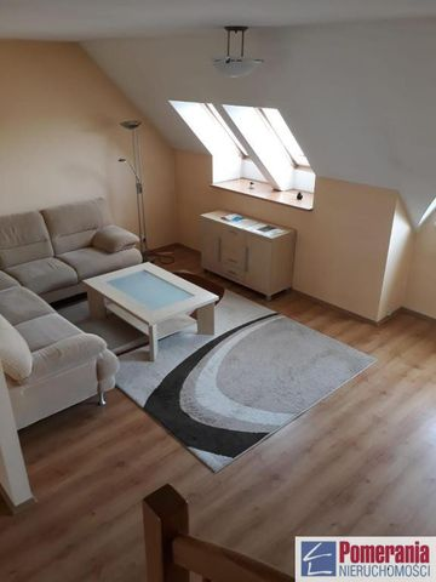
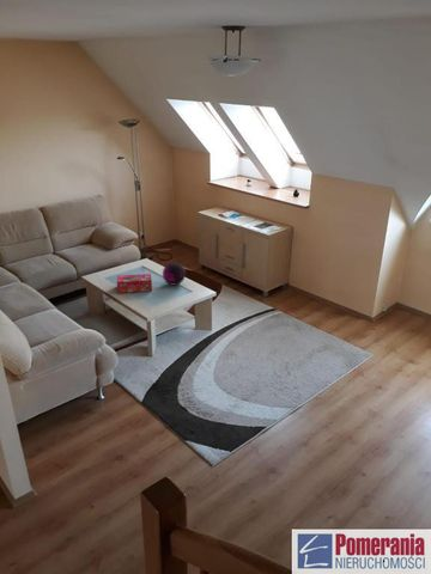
+ decorative orb (174, 274)
+ tissue box (134, 282)
